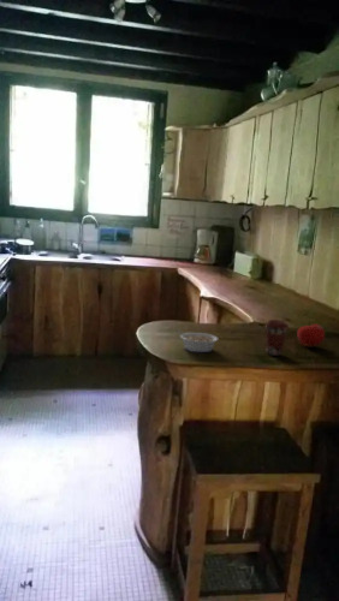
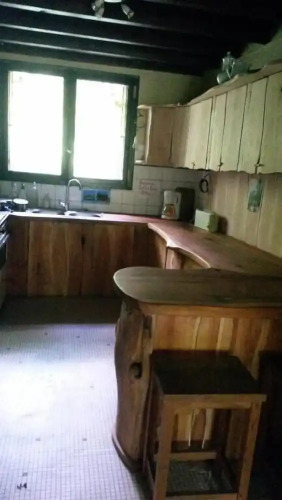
- legume (197, 341)
- coffee cup (275, 337)
- fruit (310, 334)
